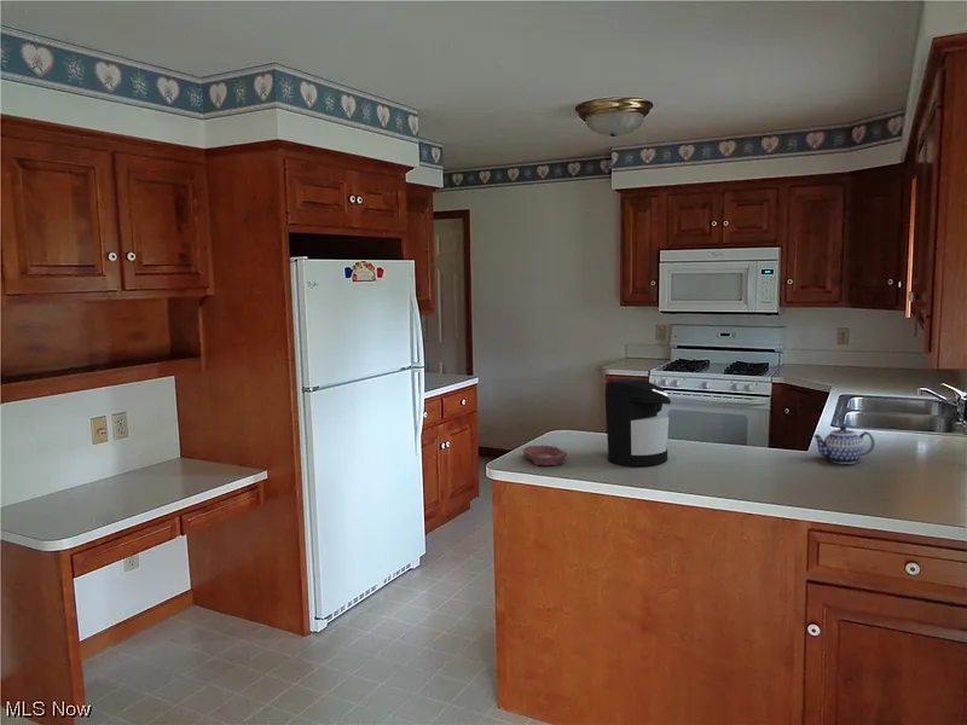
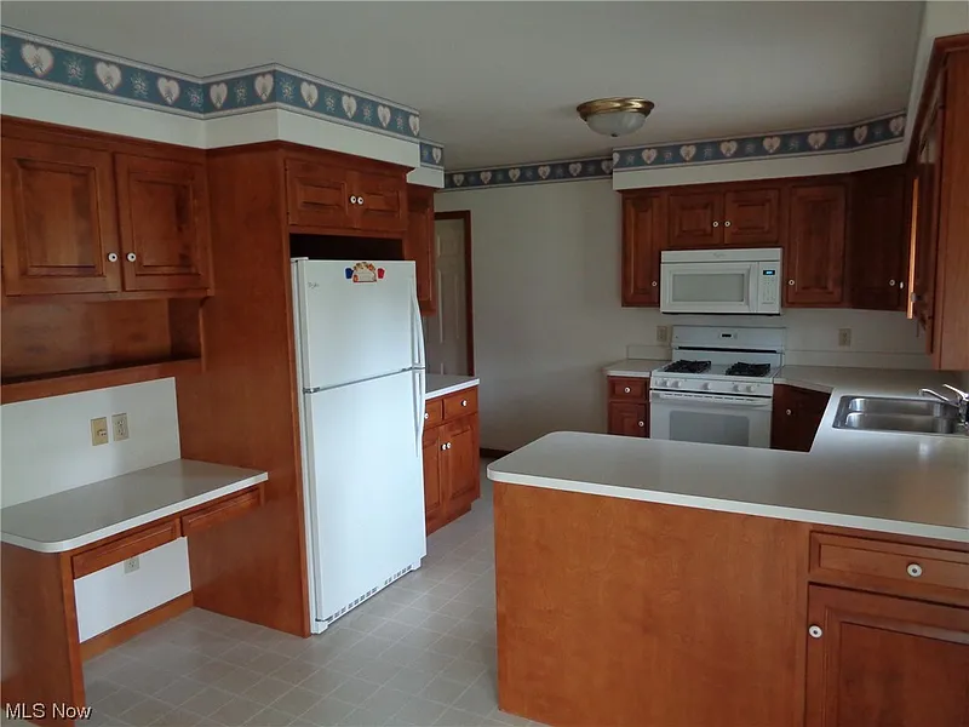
- coffee maker (639, 417)
- teapot (842, 442)
- bowl (544, 454)
